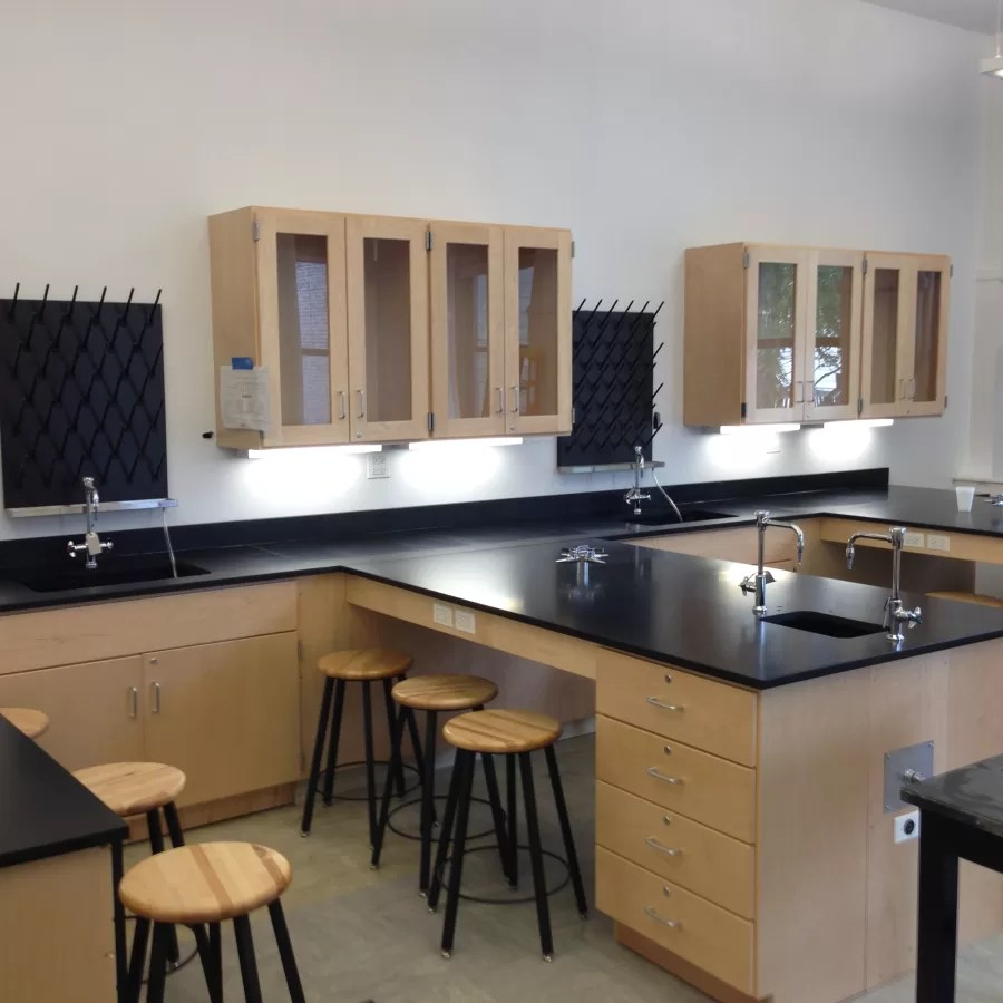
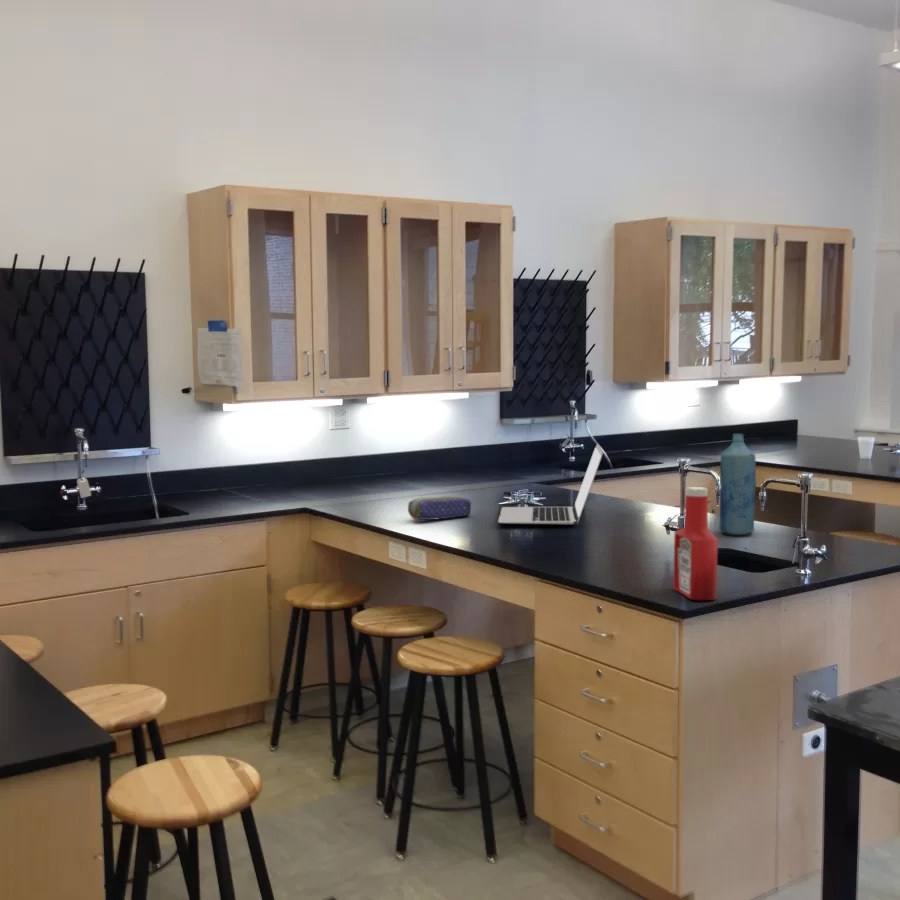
+ laptop (549, 507)
+ soap bottle (695, 541)
+ bottle (737, 483)
+ pencil case (439, 507)
